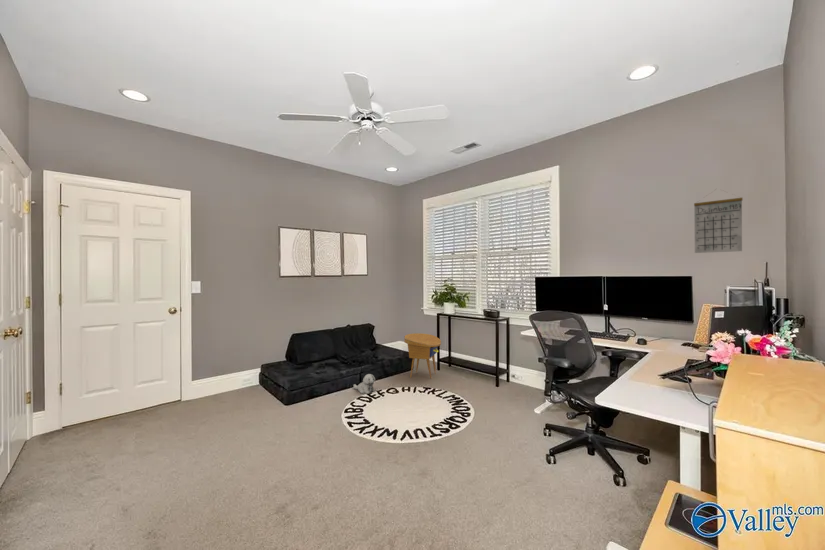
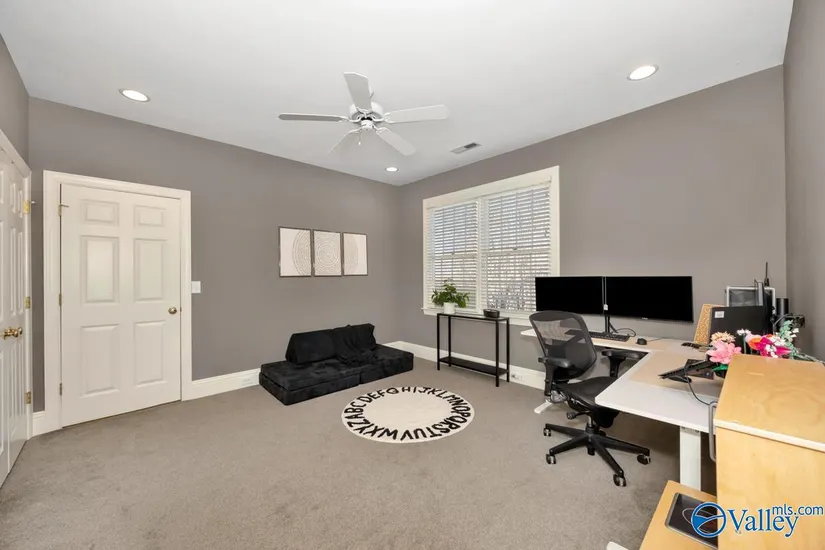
- side table (422, 356)
- plush toy (364, 381)
- calendar (717, 220)
